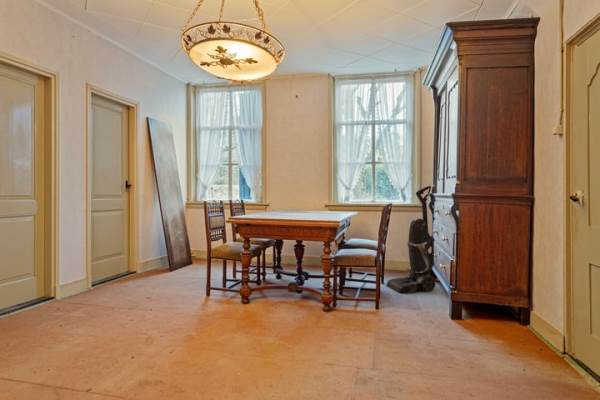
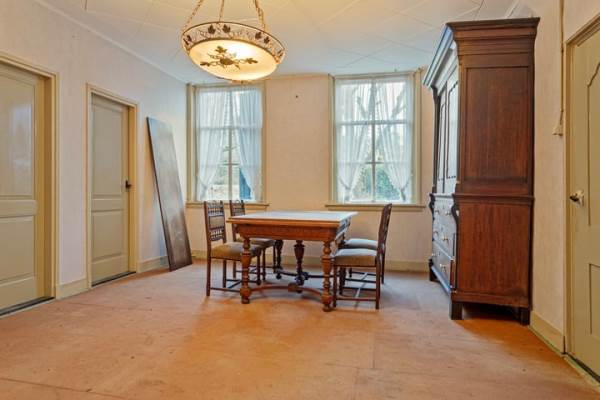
- vacuum cleaner (412, 237)
